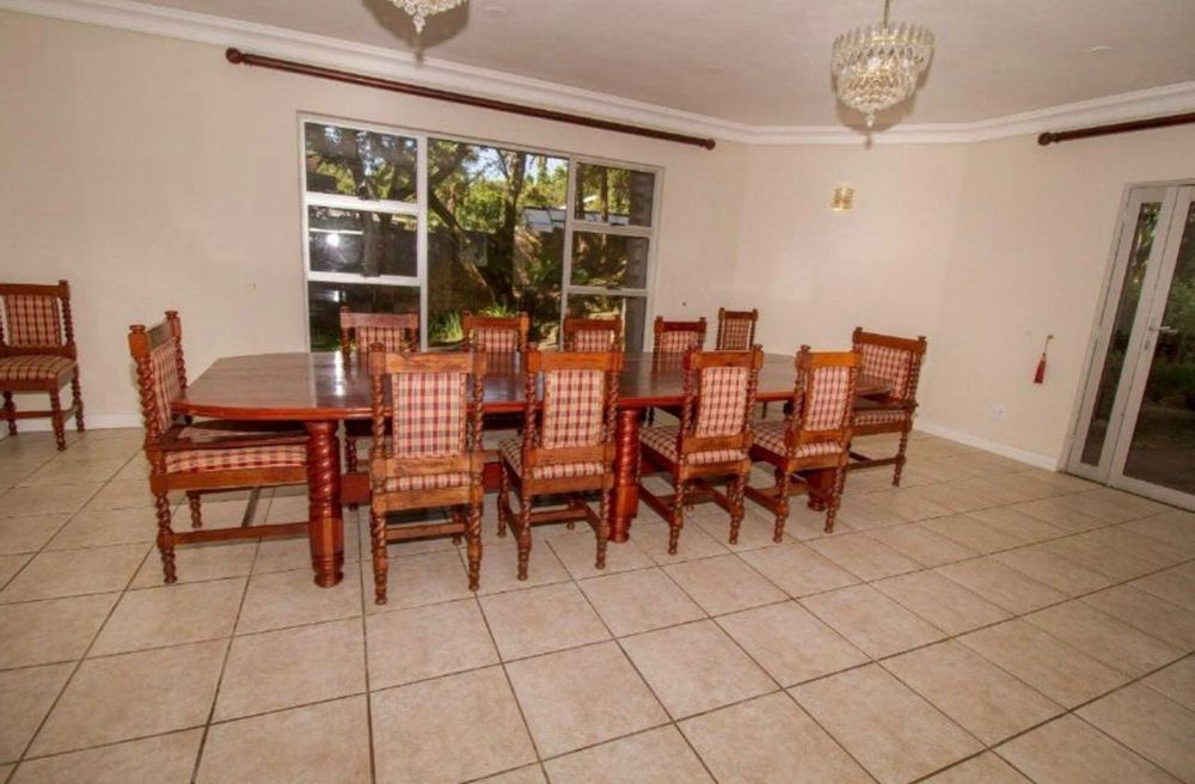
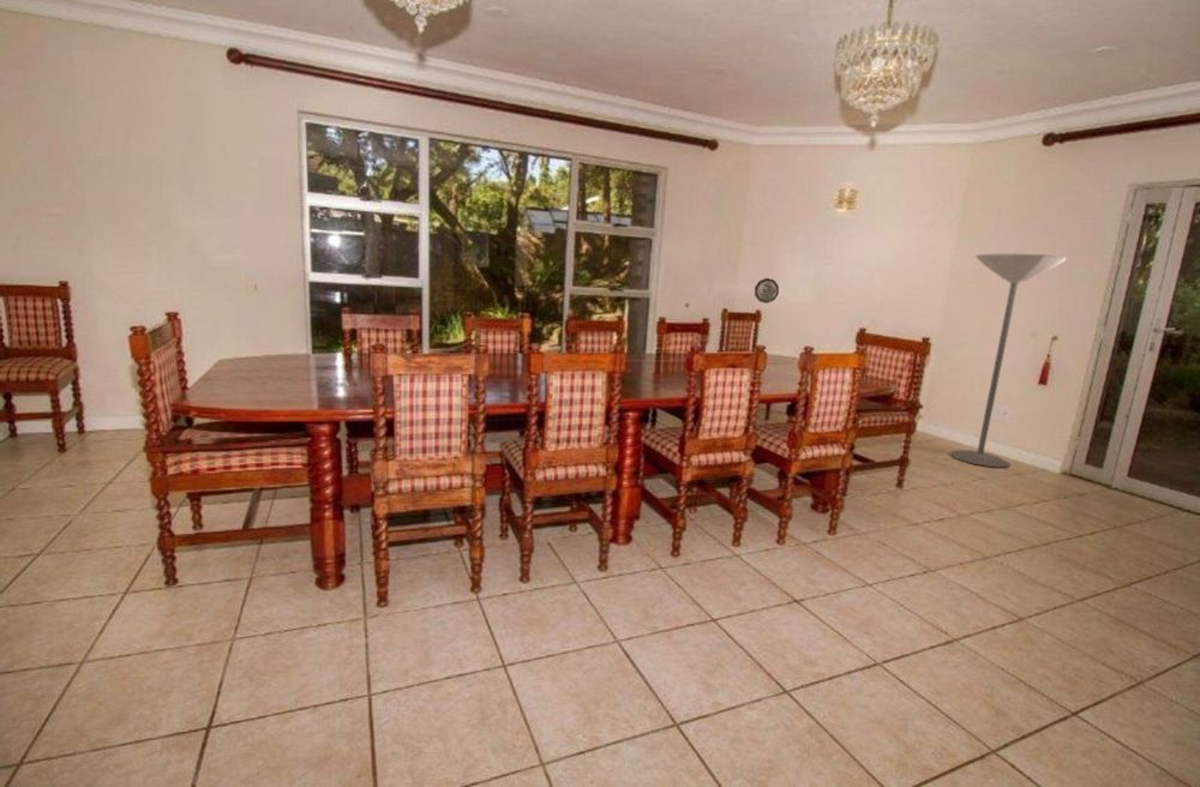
+ decorative plate (767, 290)
+ floor lamp (998, 361)
